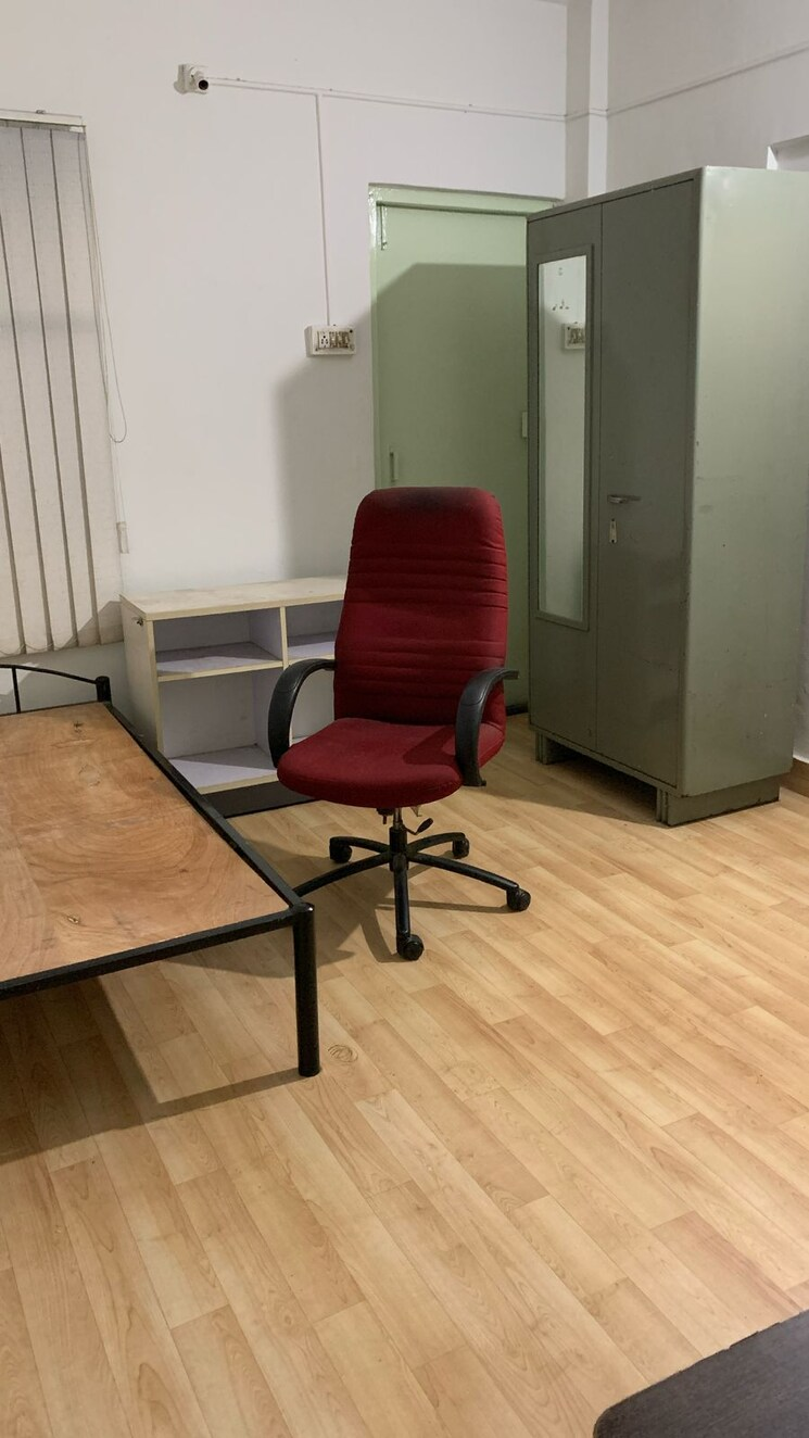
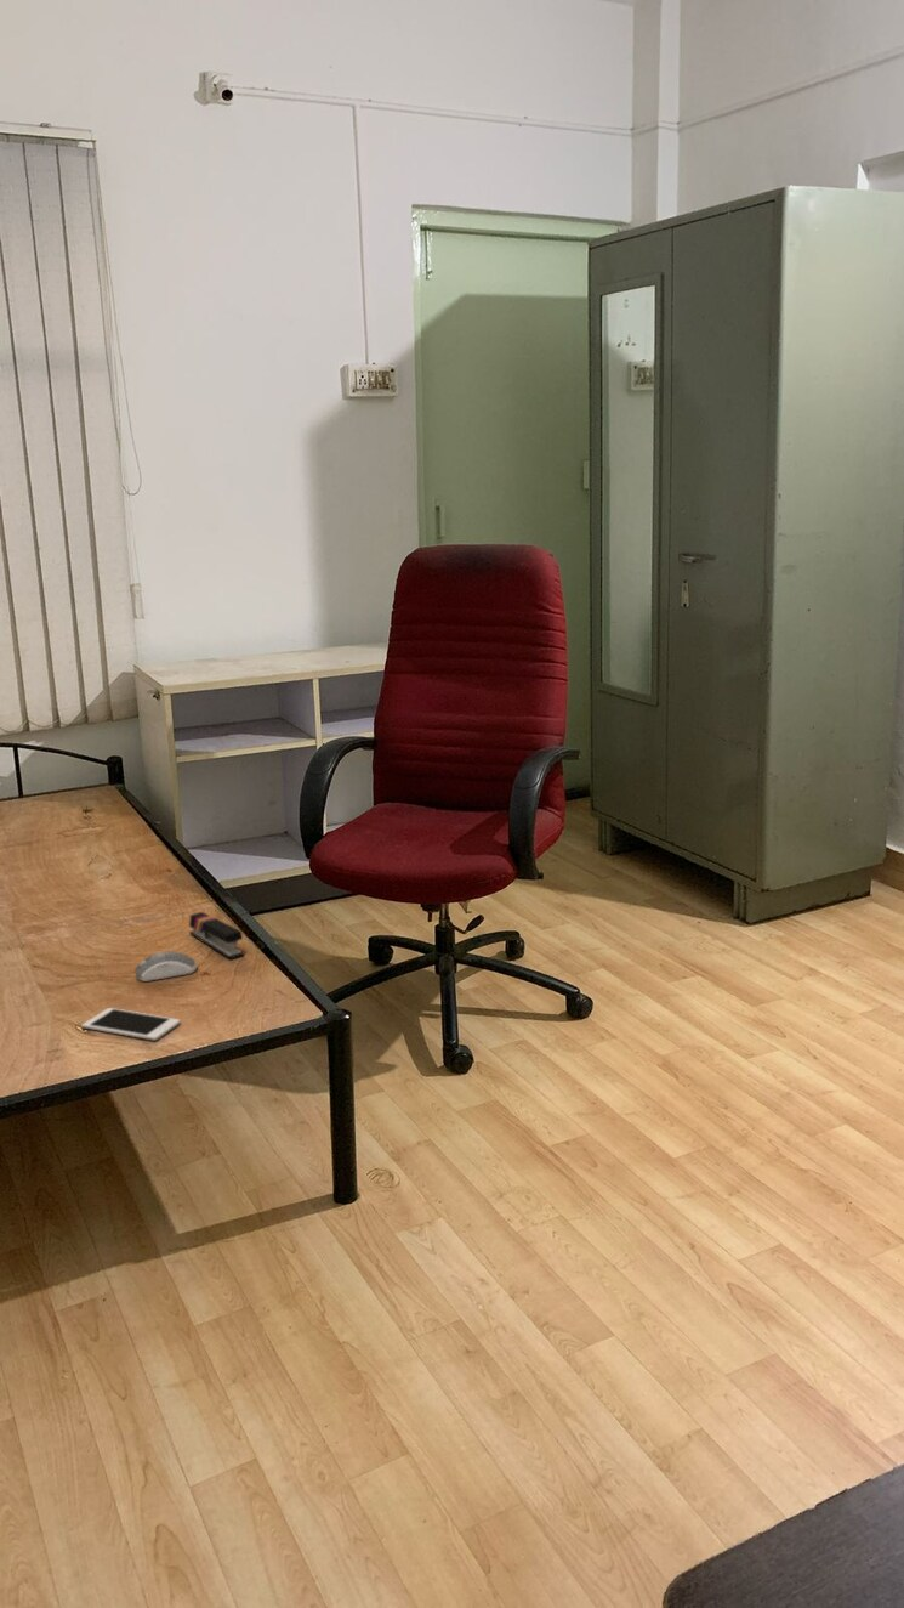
+ computer mouse (165, 962)
+ cell phone (131, 1024)
+ stapler (215, 932)
